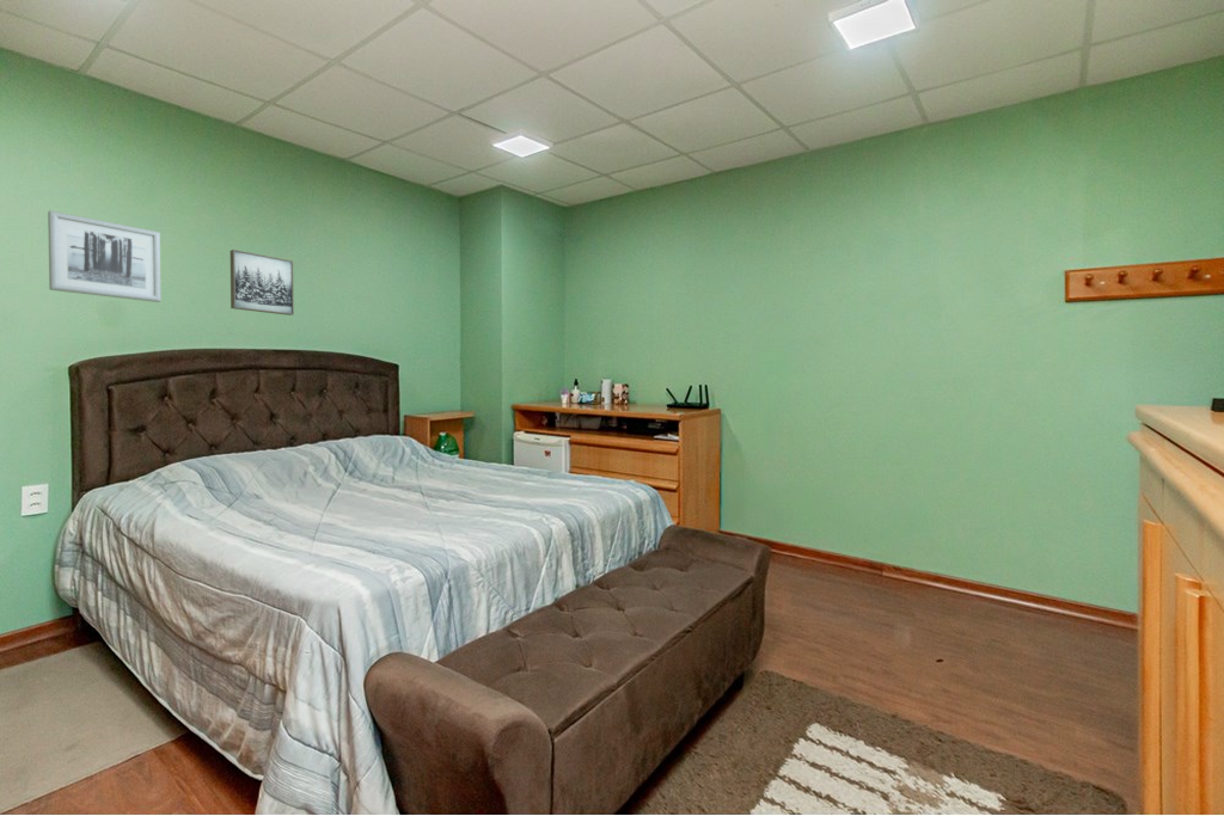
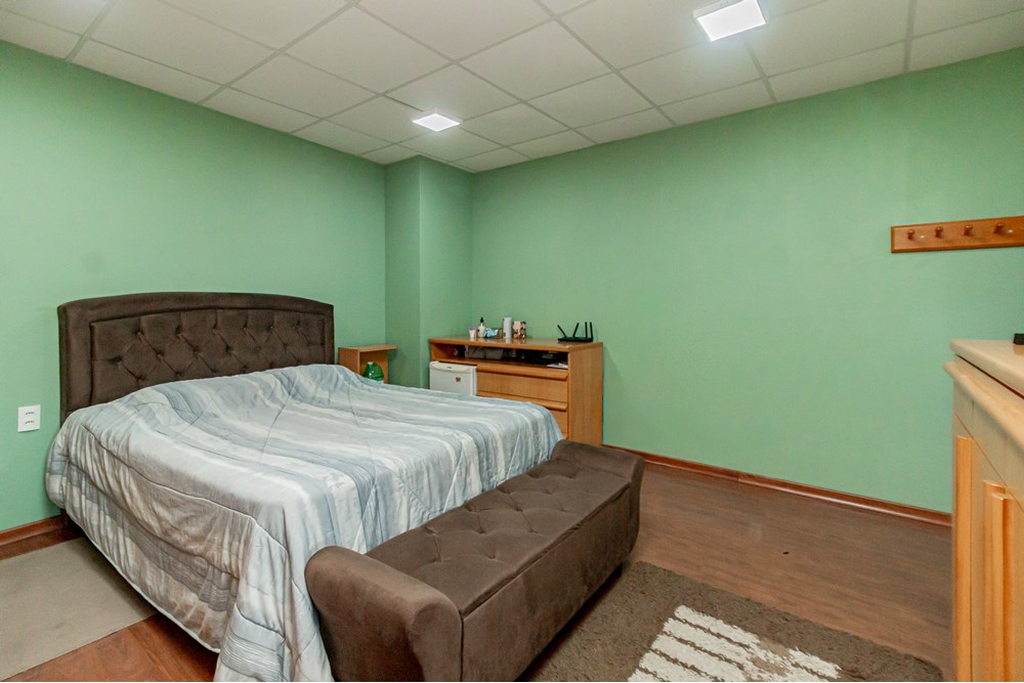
- wall art (108, 259)
- wall art (263, 283)
